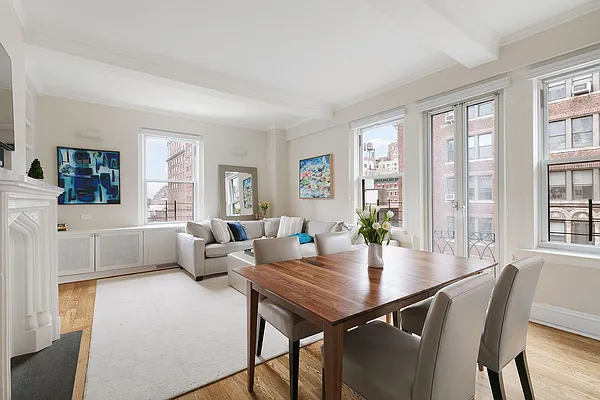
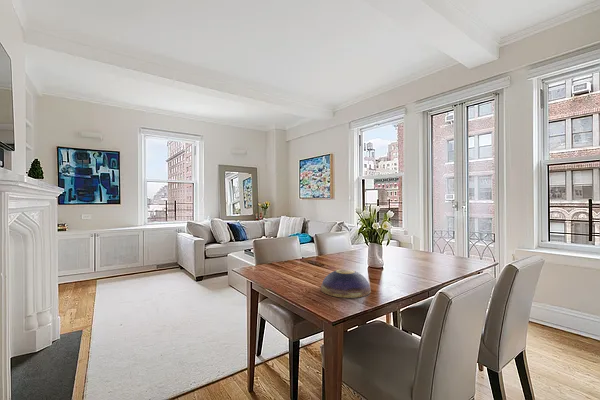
+ decorative bowl (345, 279)
